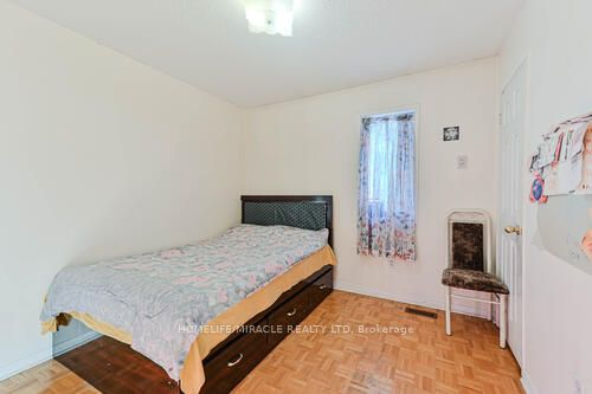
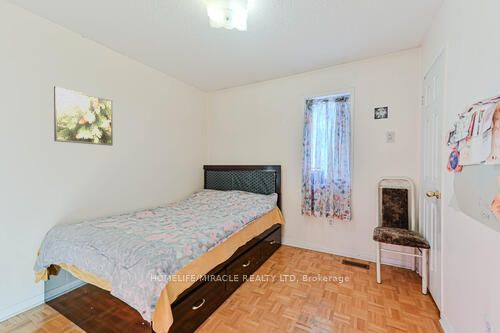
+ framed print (86, 118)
